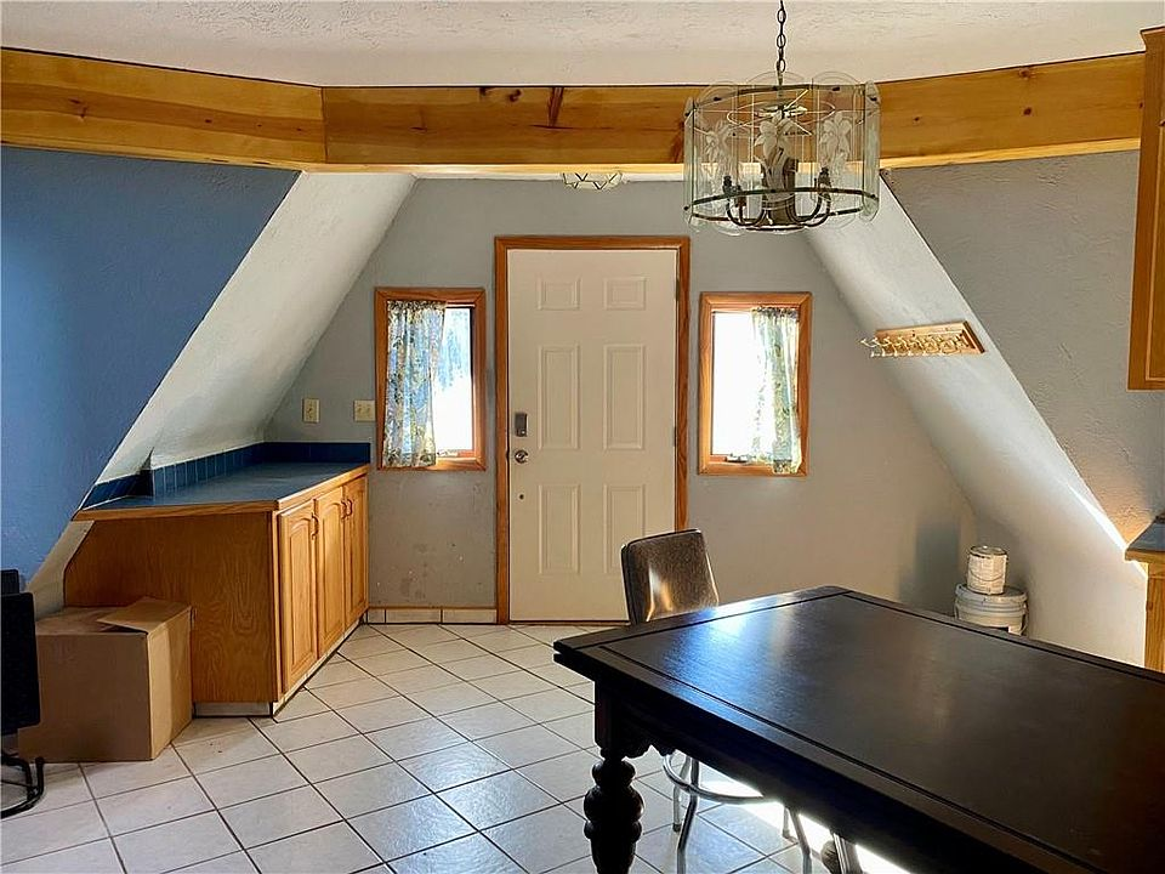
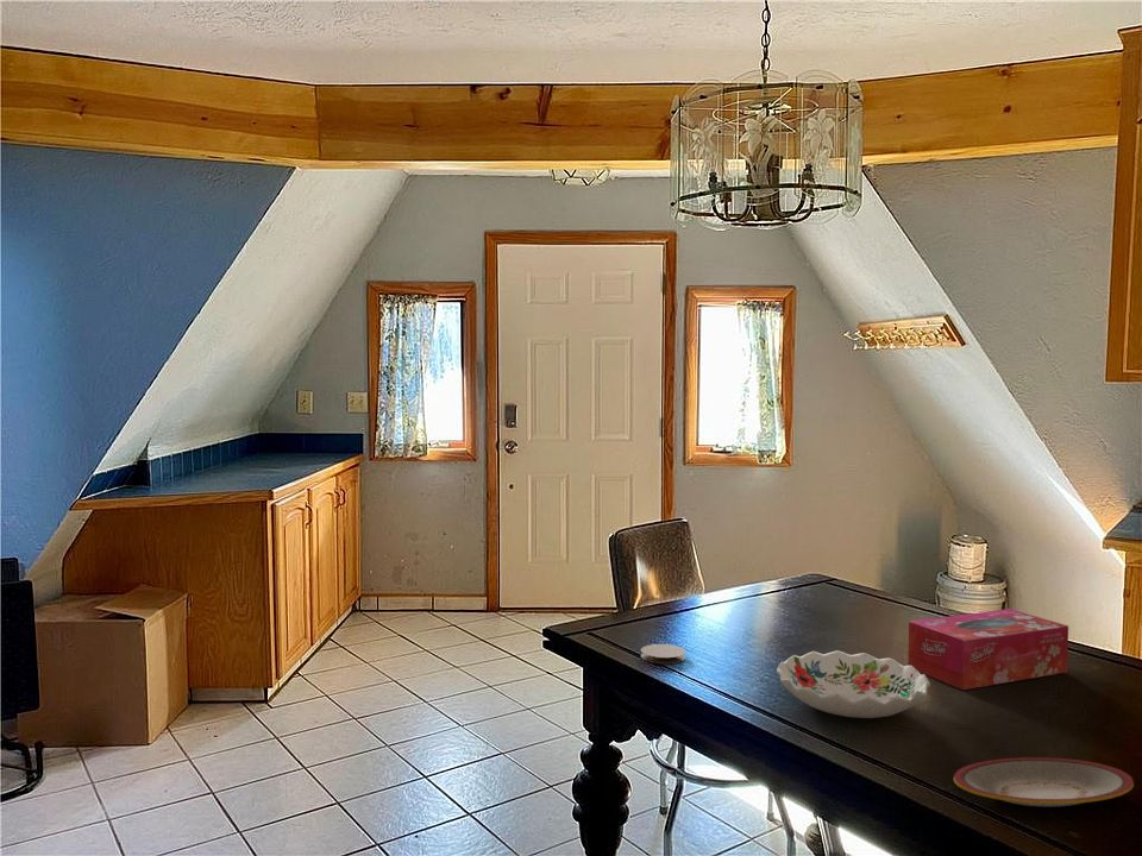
+ tissue box (987, 647)
+ plate (1042, 786)
+ coaster (663, 653)
+ decorative bowl (851, 688)
